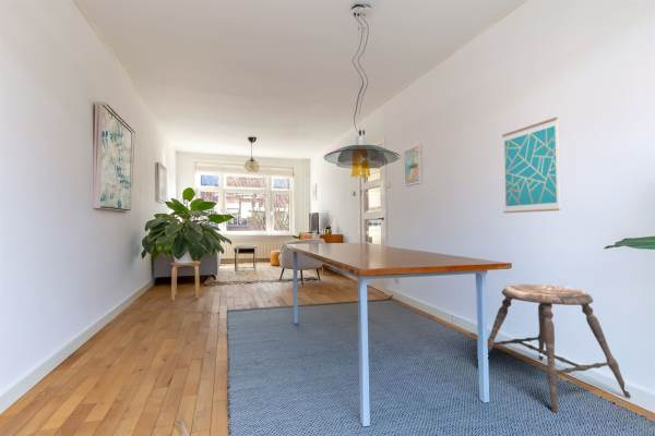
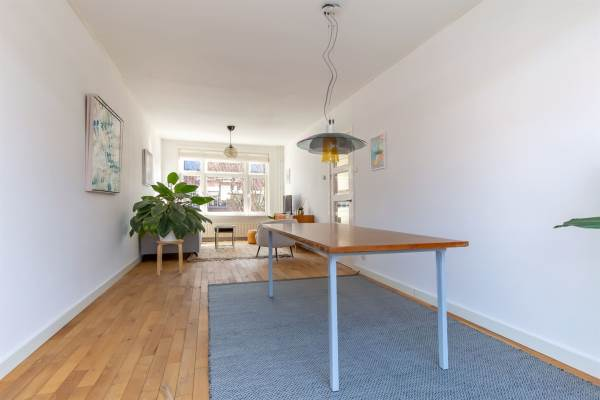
- stool (545, 335)
- wall art (528, 169)
